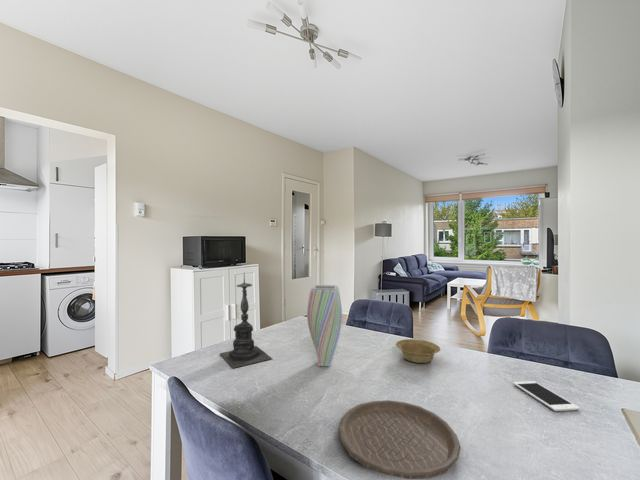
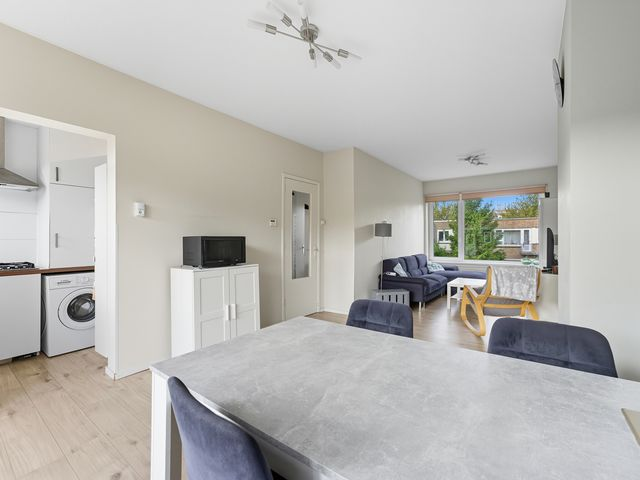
- candle holder (245, 314)
- bowl (417, 352)
- cell phone (543, 394)
- plate (396, 434)
- vase (324, 325)
